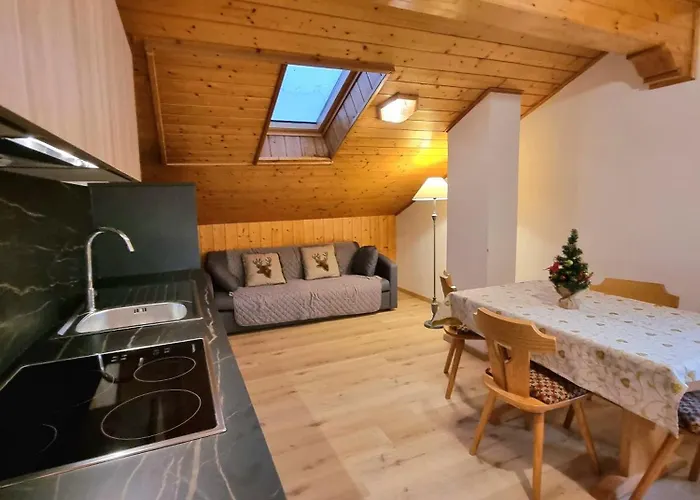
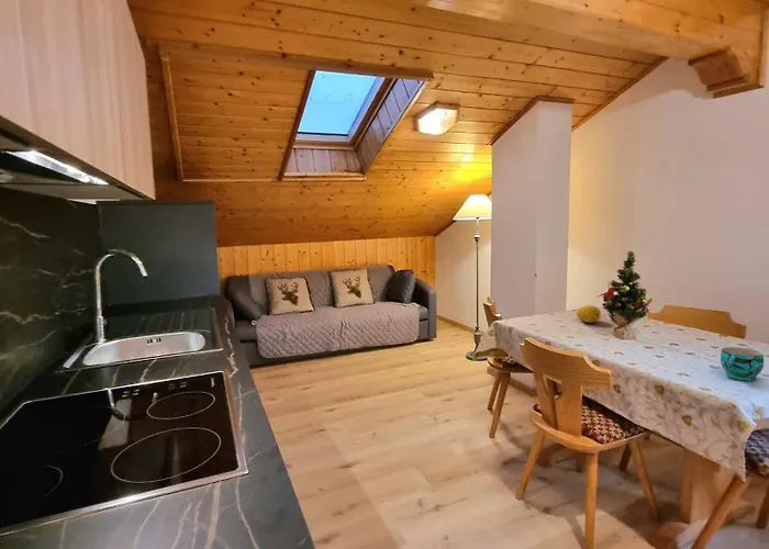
+ cup (742, 365)
+ fruit (587, 313)
